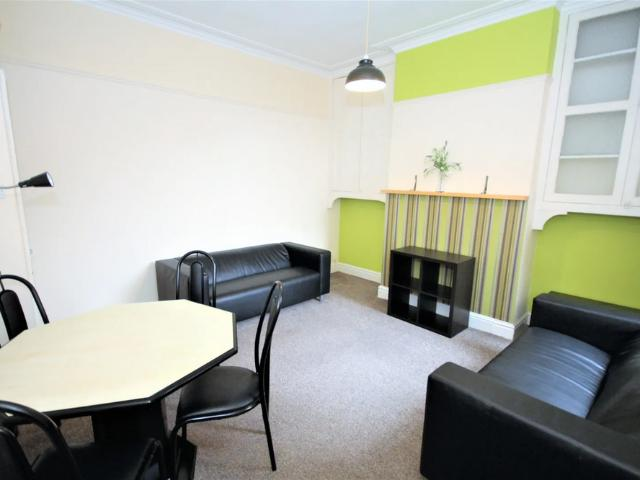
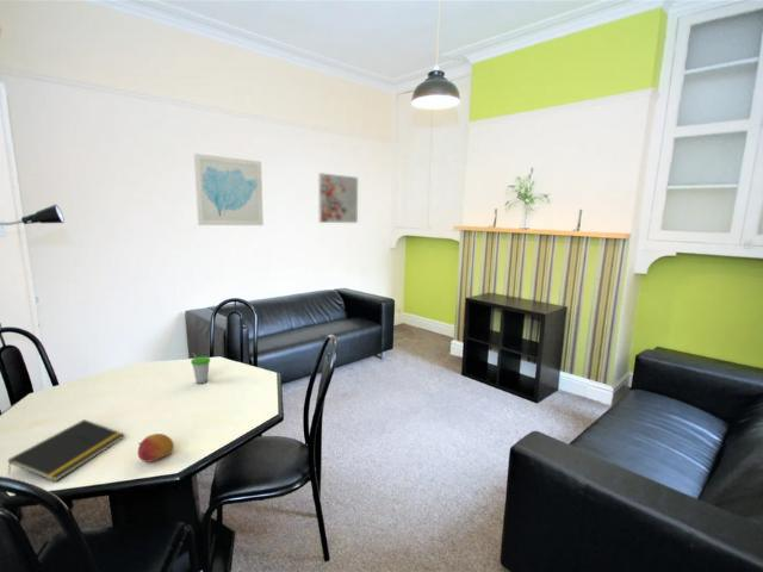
+ wall art (230, 192)
+ cup (200, 365)
+ fruit (155, 446)
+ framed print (339, 199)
+ notepad (70, 447)
